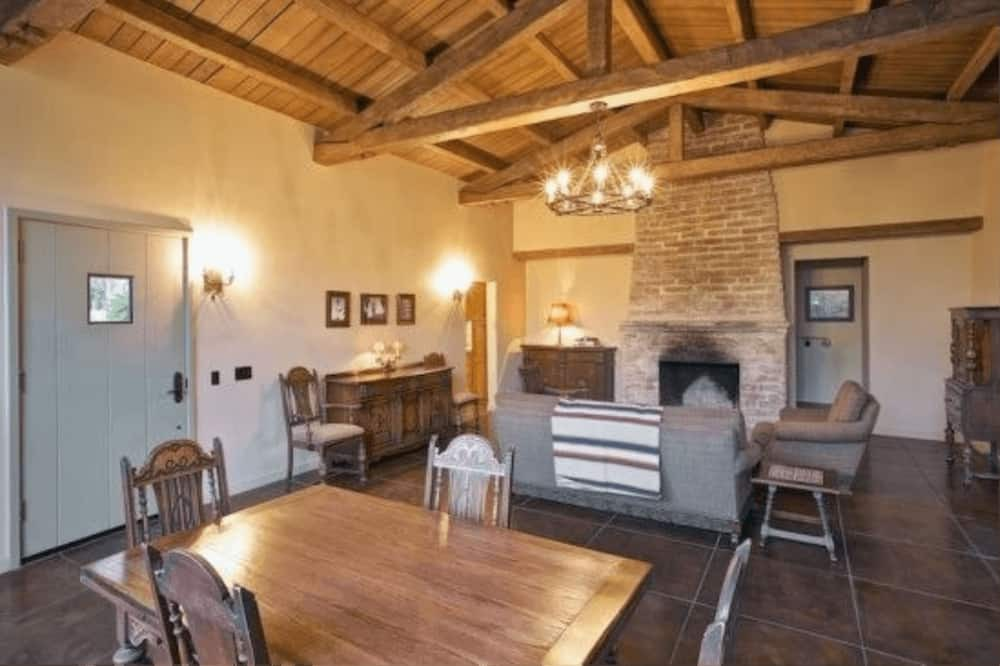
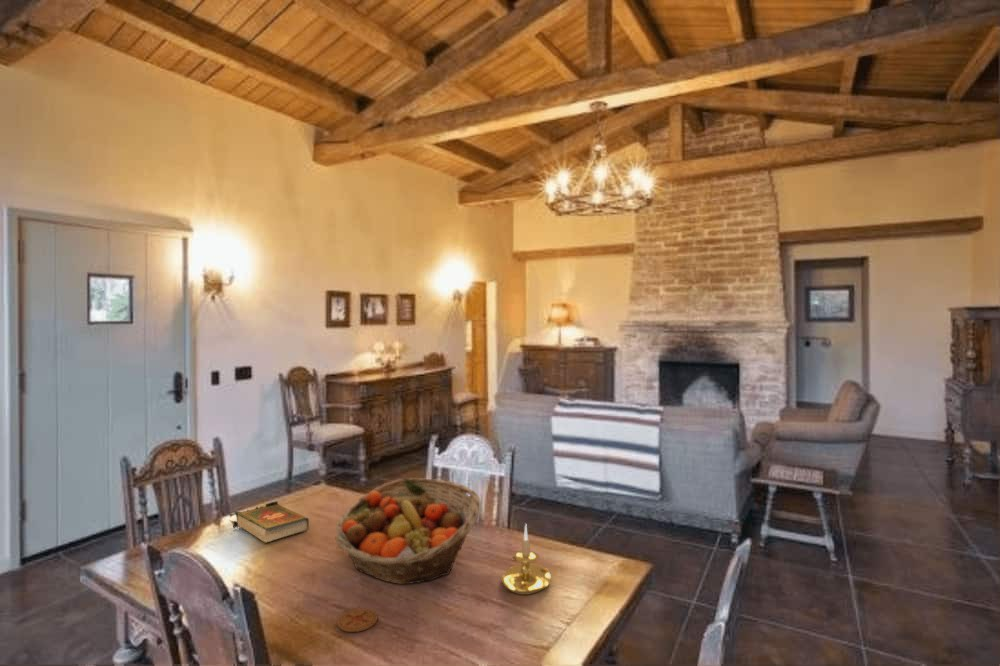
+ book (270, 519)
+ candle holder (524, 555)
+ coaster (357, 619)
+ fruit basket (408, 526)
